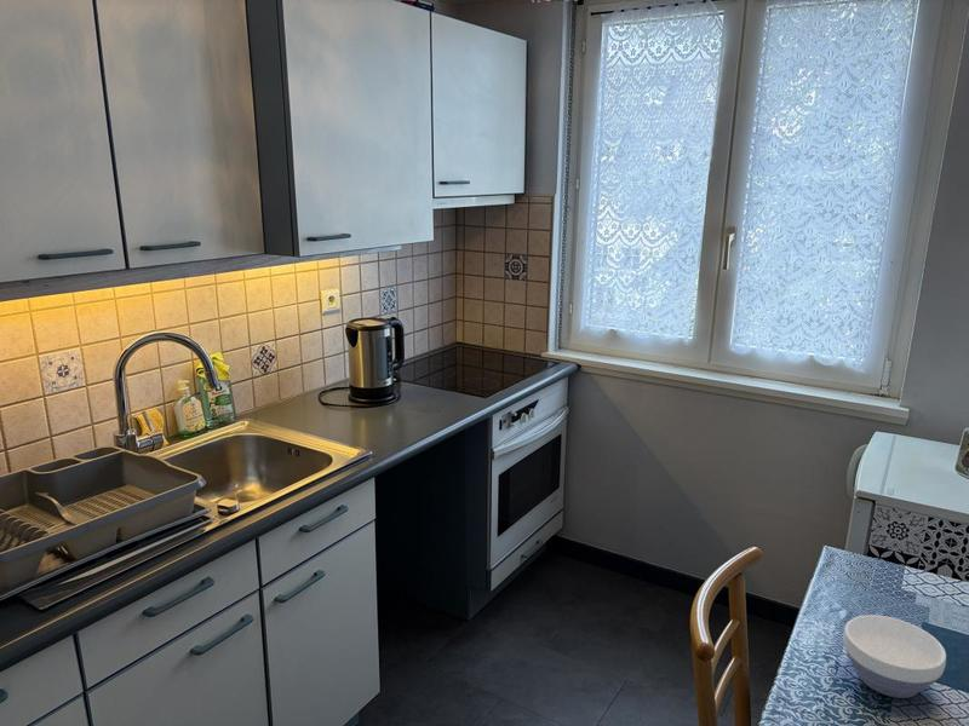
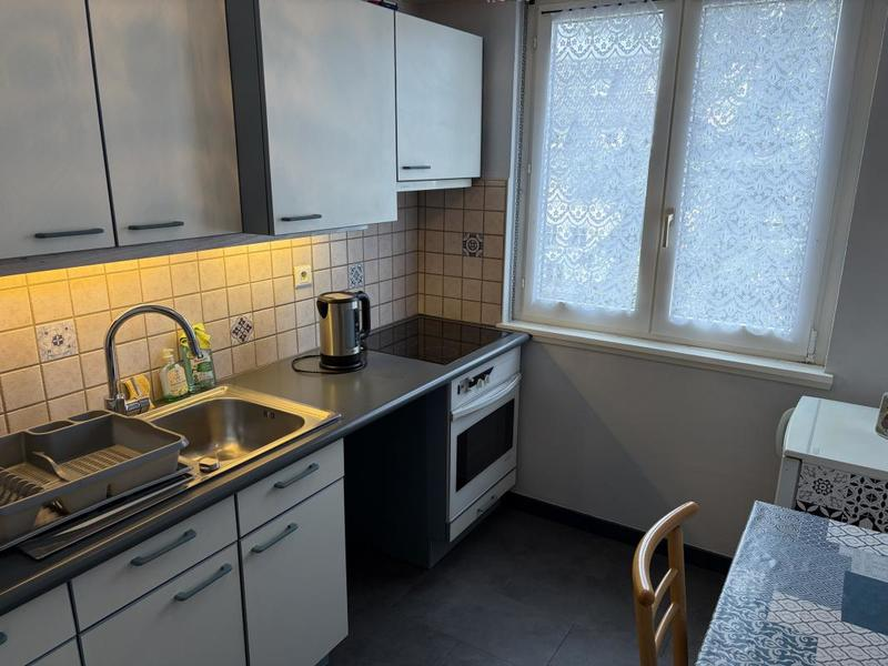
- bowl (890, 661)
